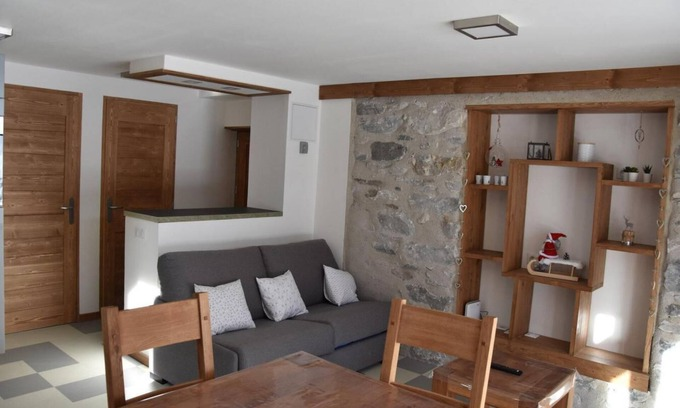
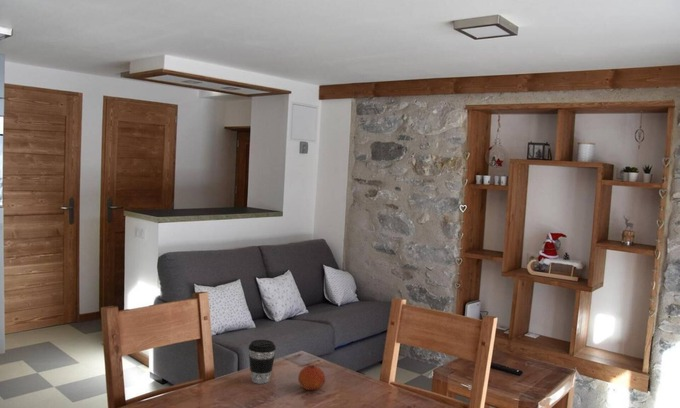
+ fruit (312, 377)
+ coffee cup (261, 361)
